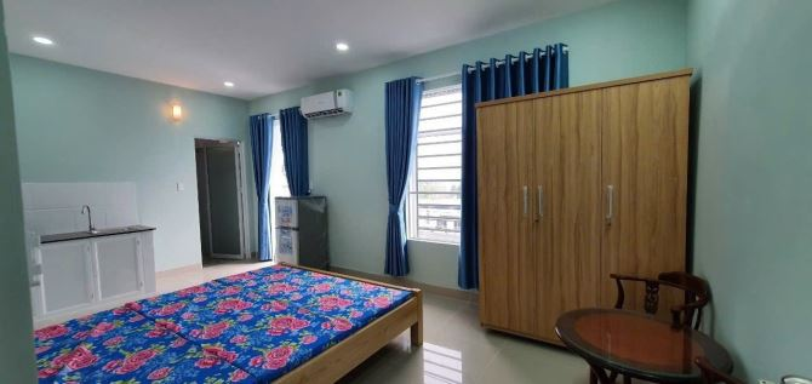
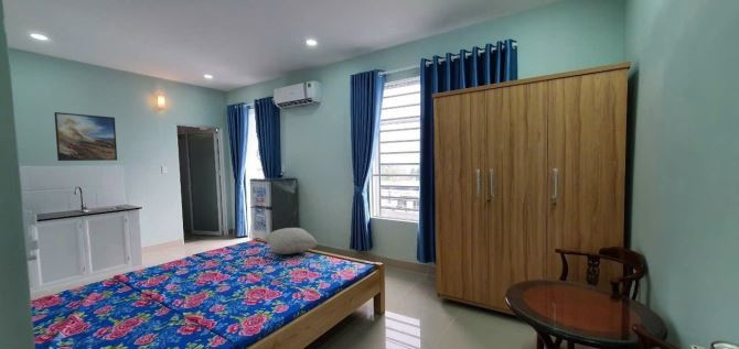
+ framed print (87, 138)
+ pillow (290, 240)
